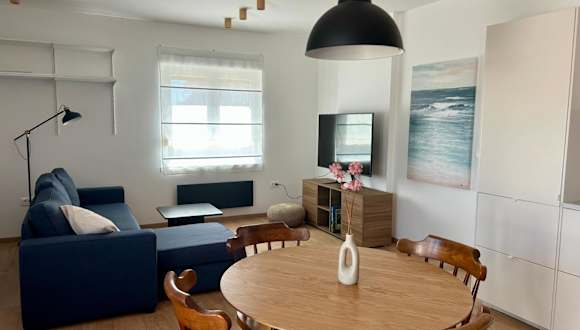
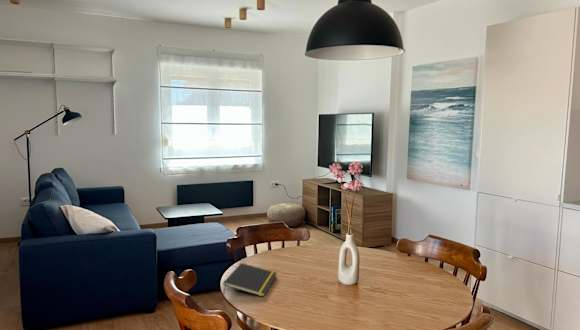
+ notepad (251, 278)
